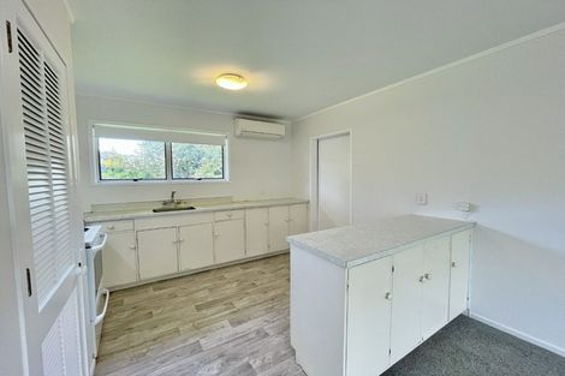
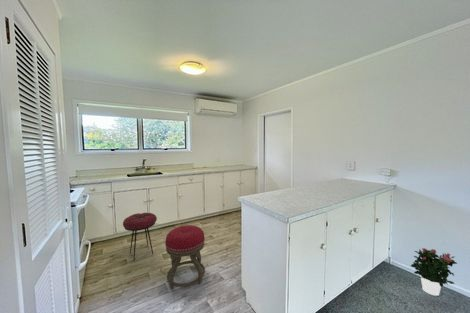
+ stool (185, 253)
+ potted flower (432, 271)
+ stool (136, 233)
